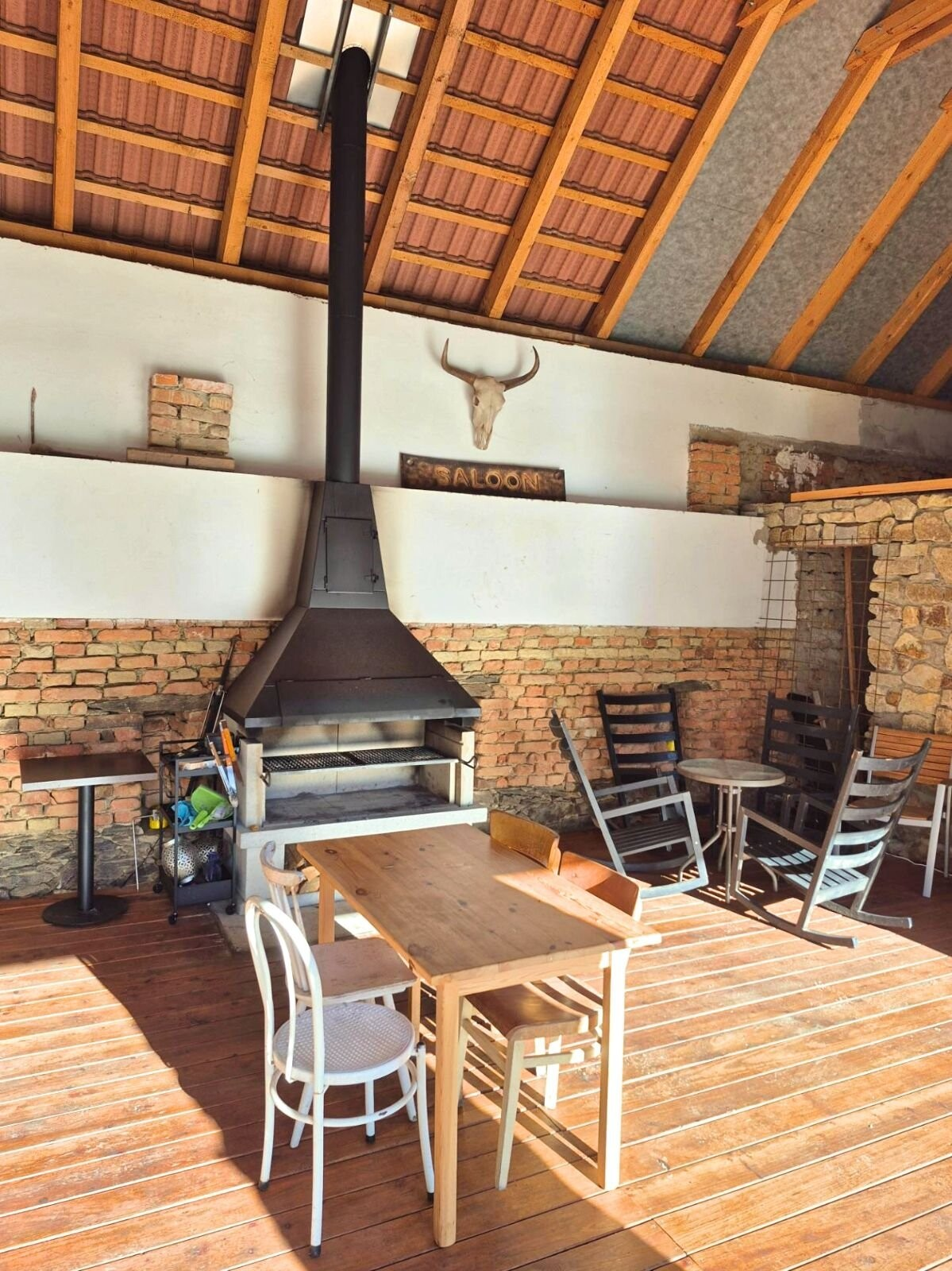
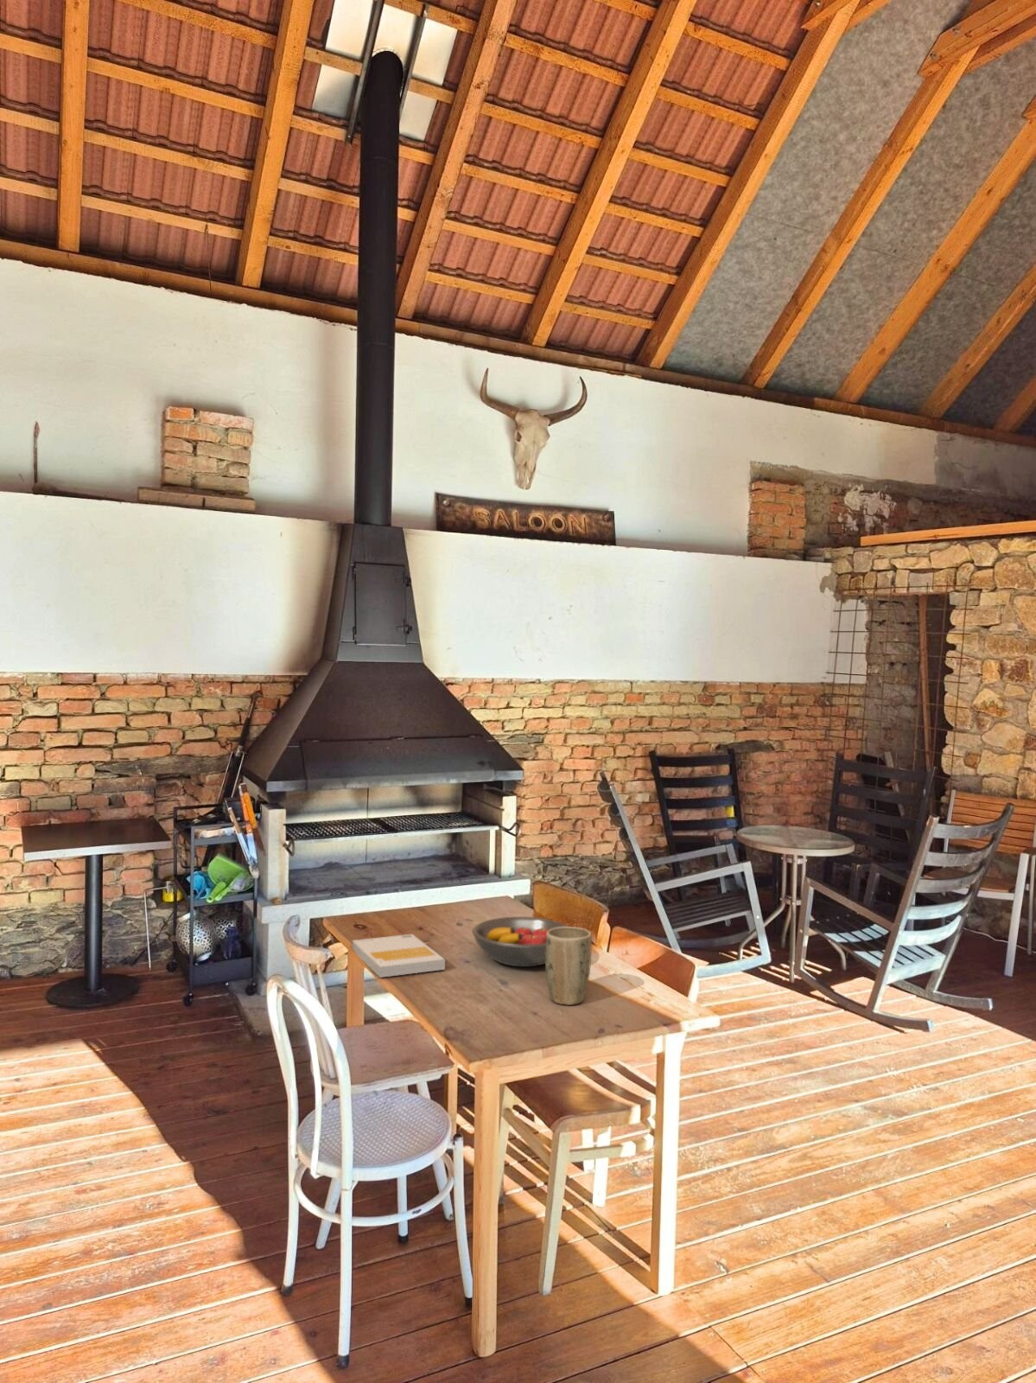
+ plant pot (568, 965)
+ fruit bowl (522, 940)
+ book (396, 954)
